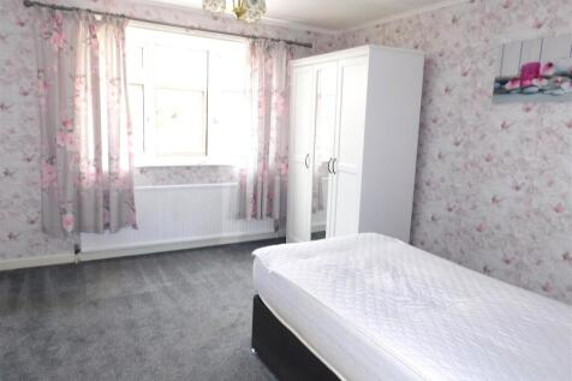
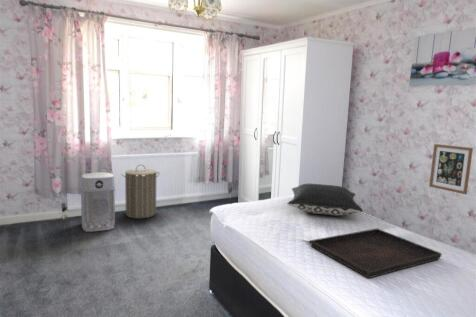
+ pillow (323, 198)
+ wall art (449, 168)
+ laundry hamper (141, 189)
+ air purifier (98, 200)
+ serving tray (373, 249)
